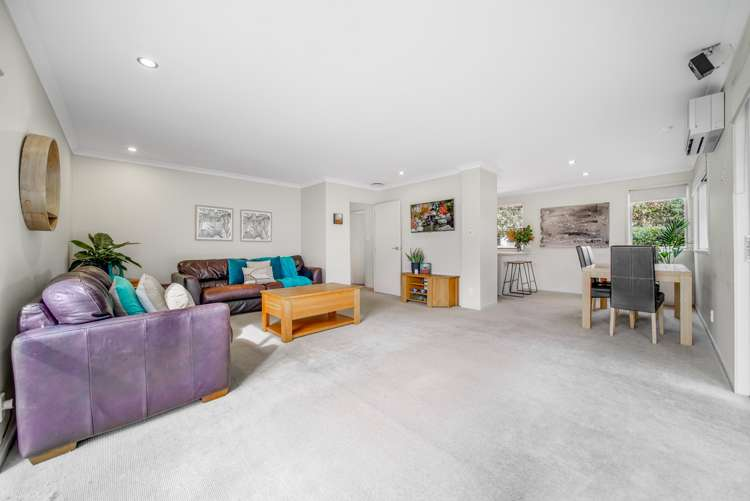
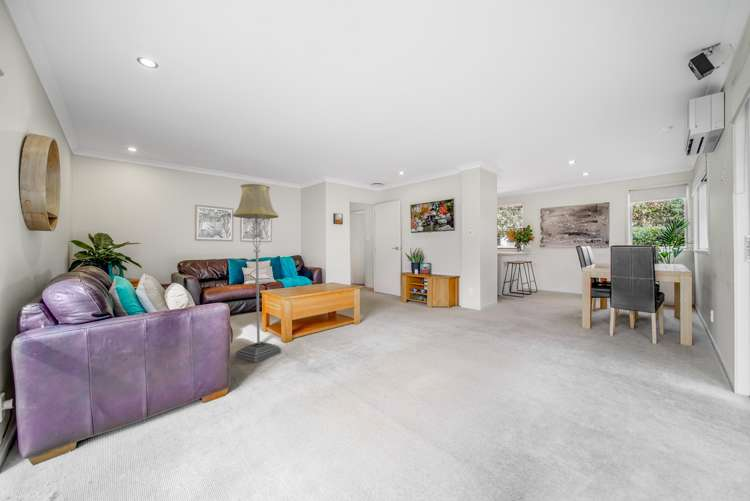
+ floor lamp (257, 270)
